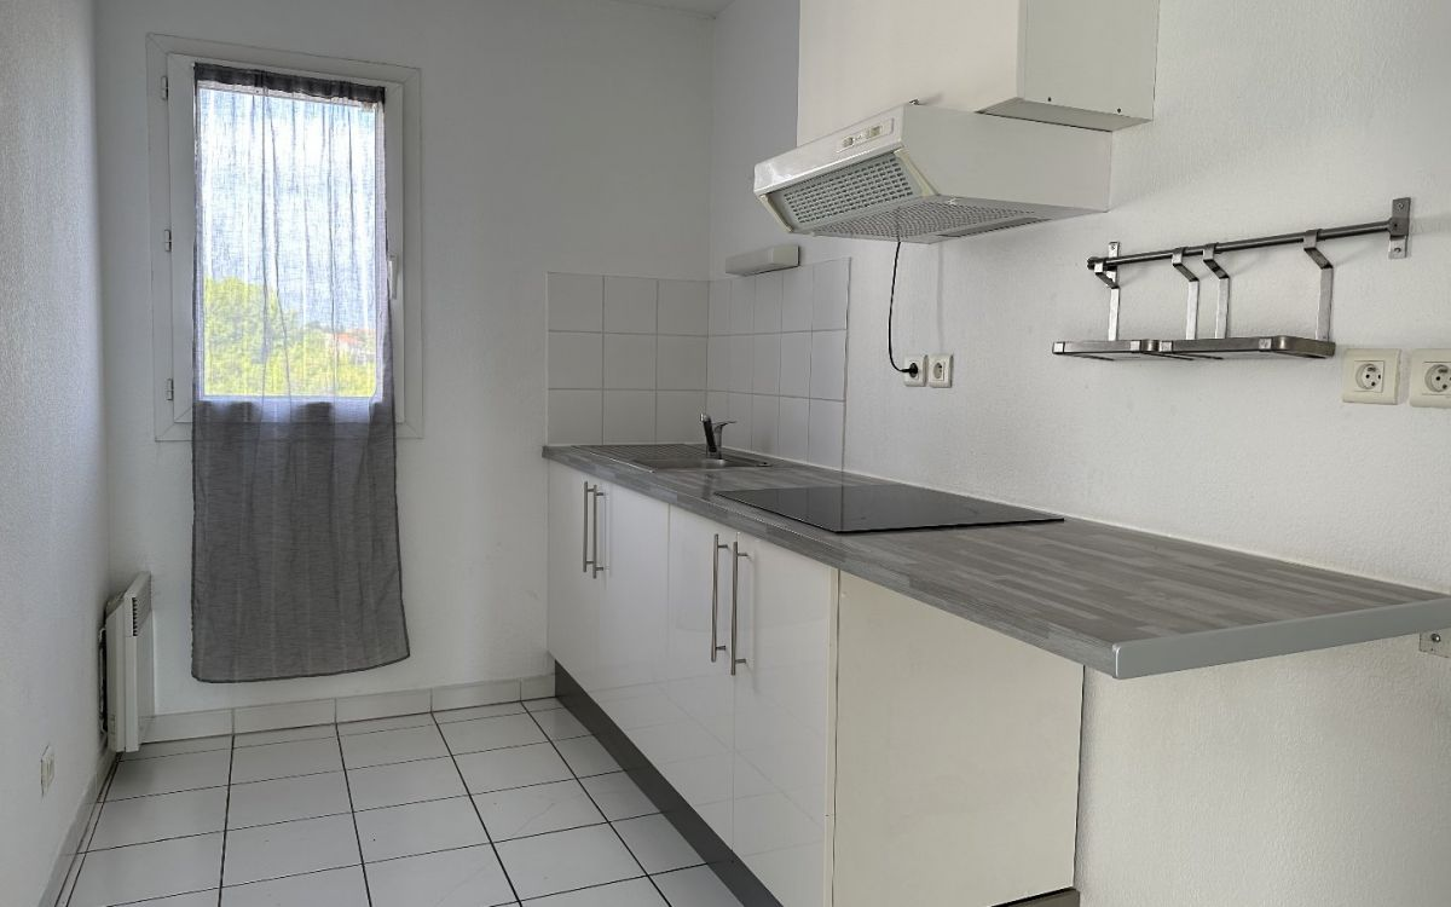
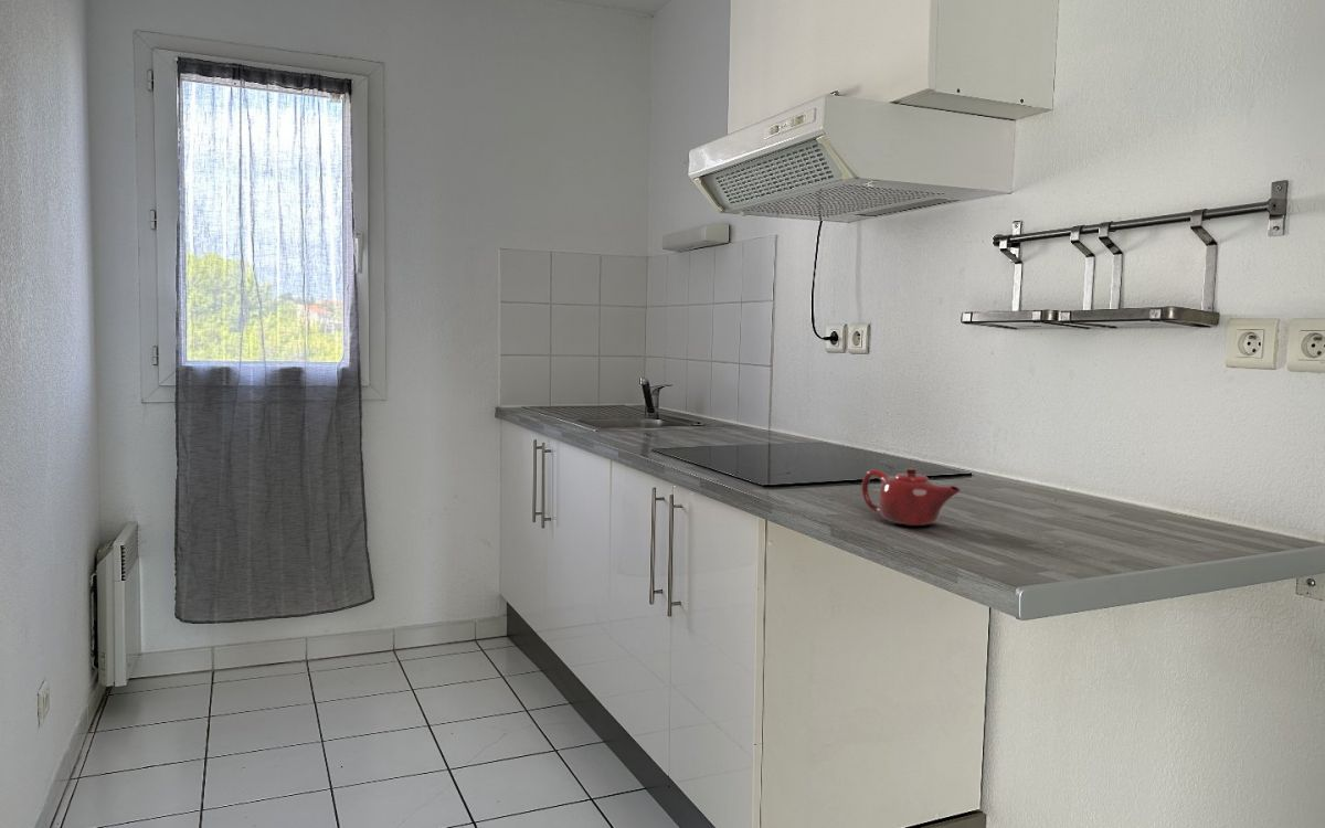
+ teapot (908, 495)
